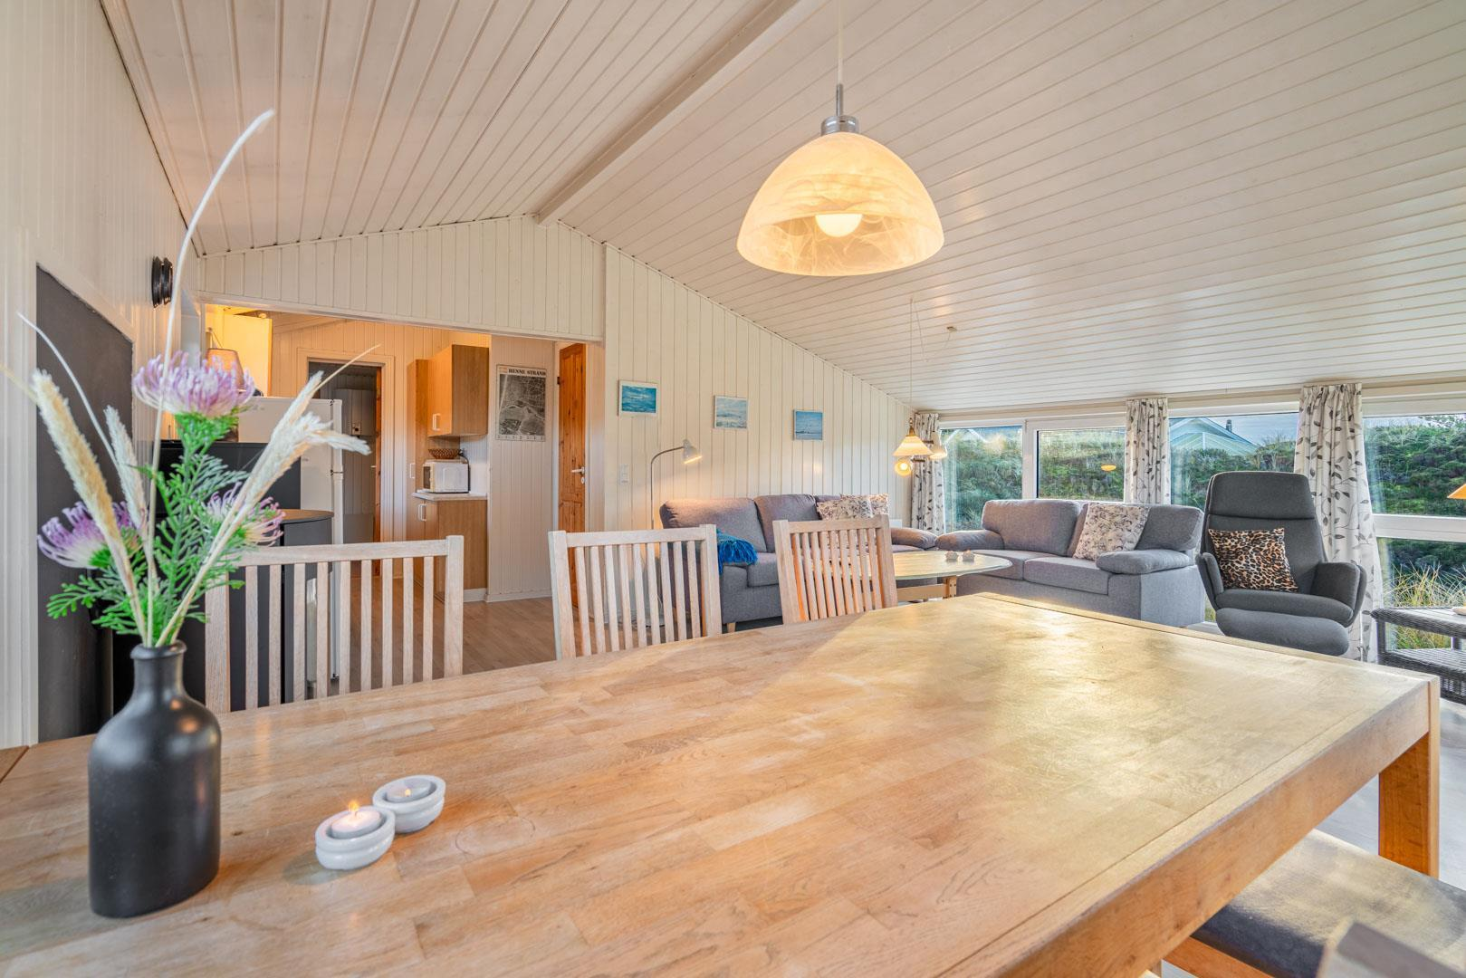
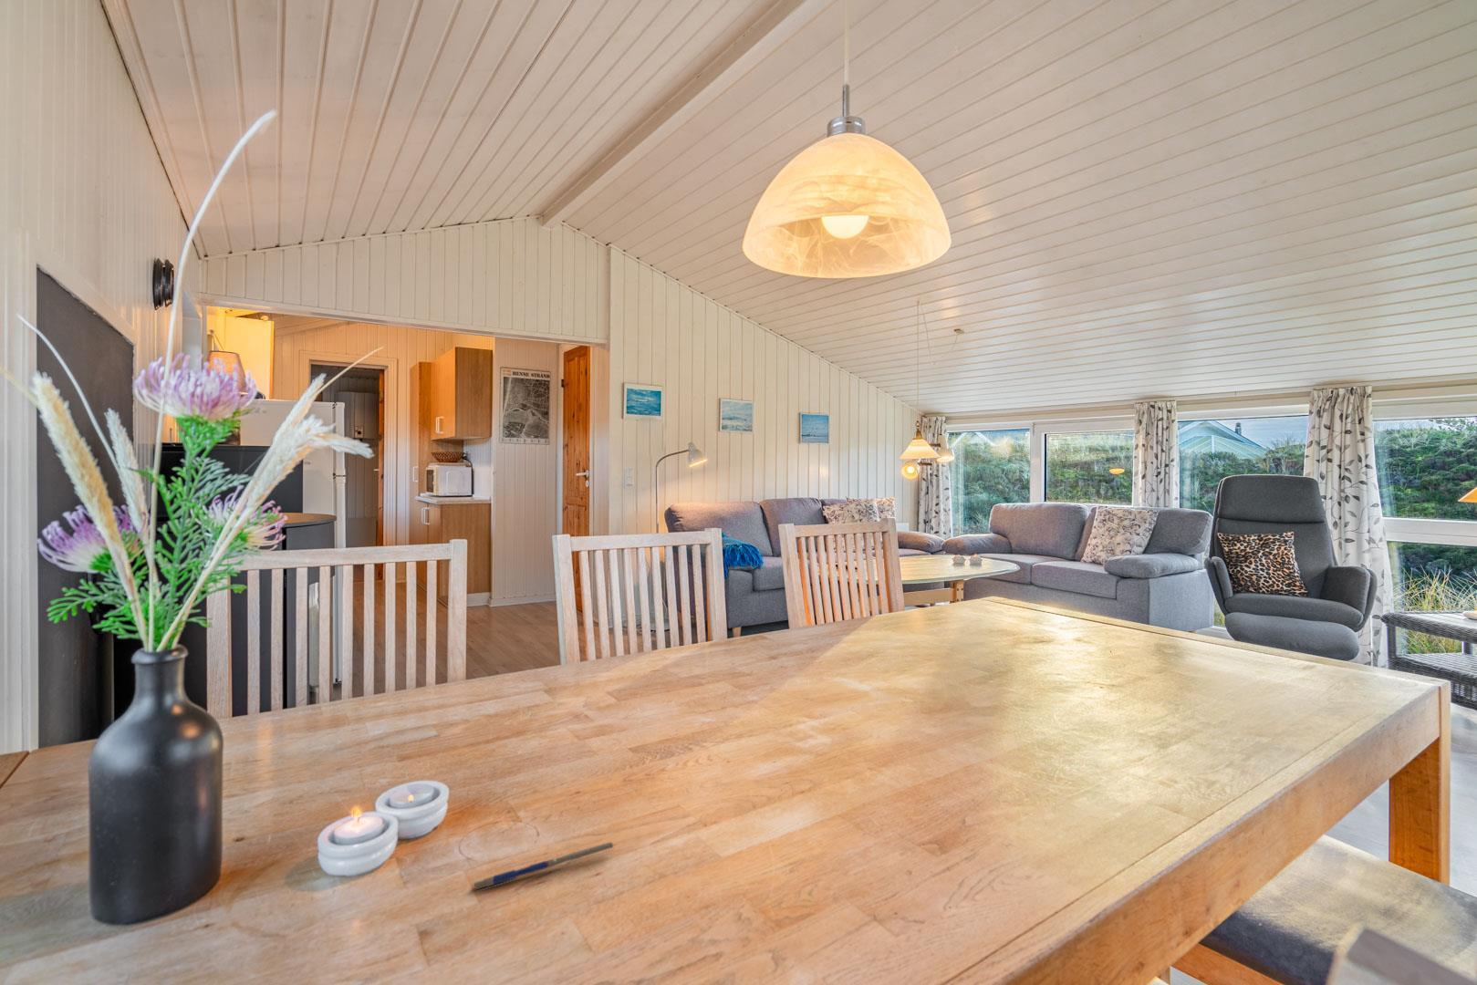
+ pen (549, 863)
